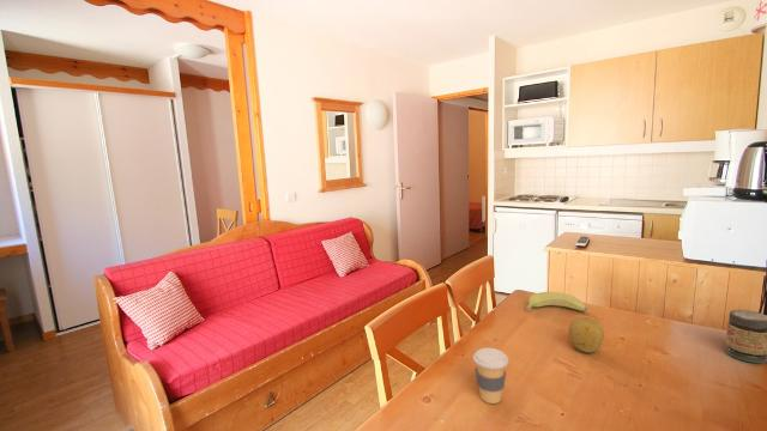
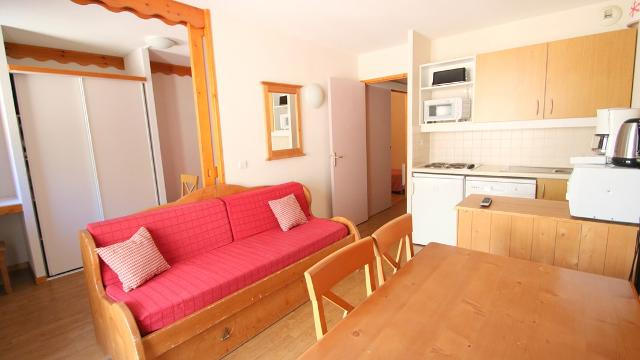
- coffee cup (490, 376)
- jar (748, 335)
- banana (551, 302)
- fruit (585, 333)
